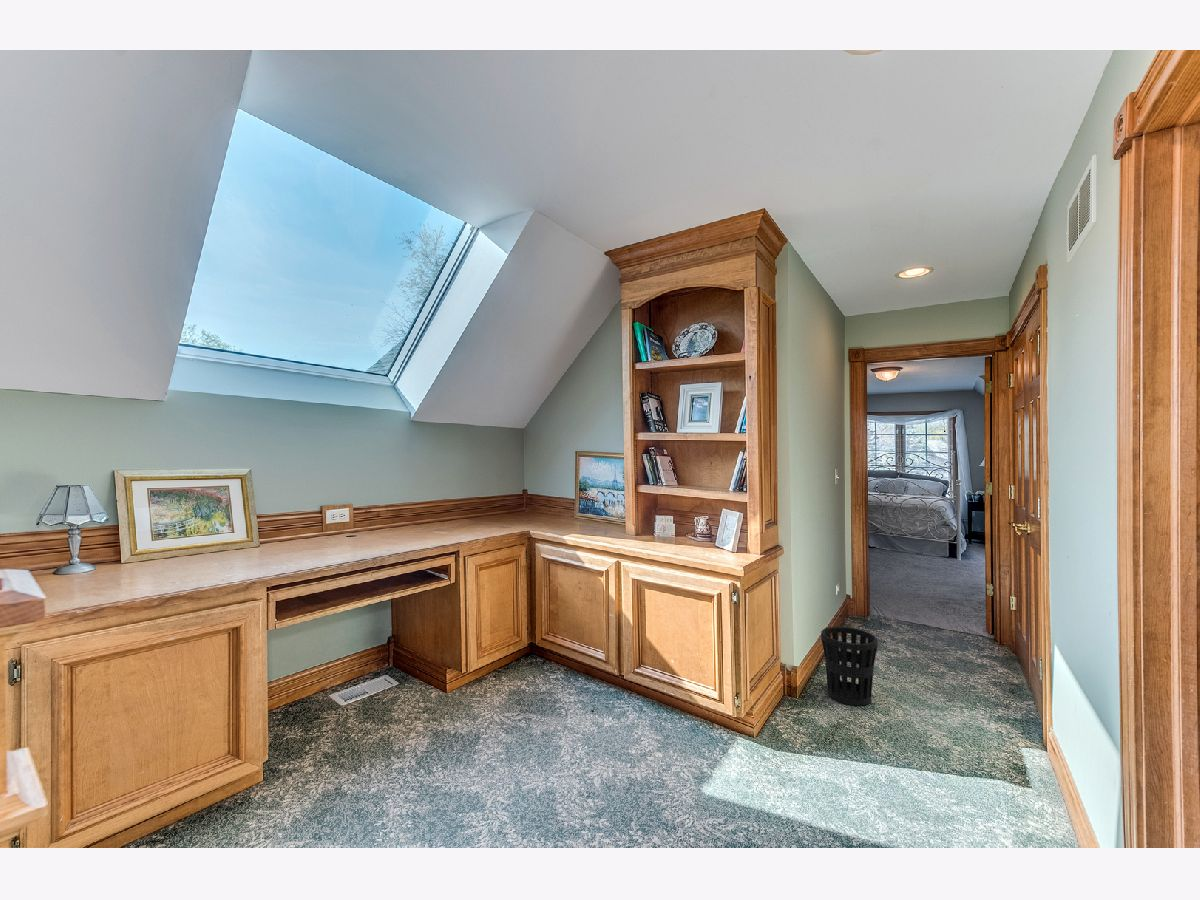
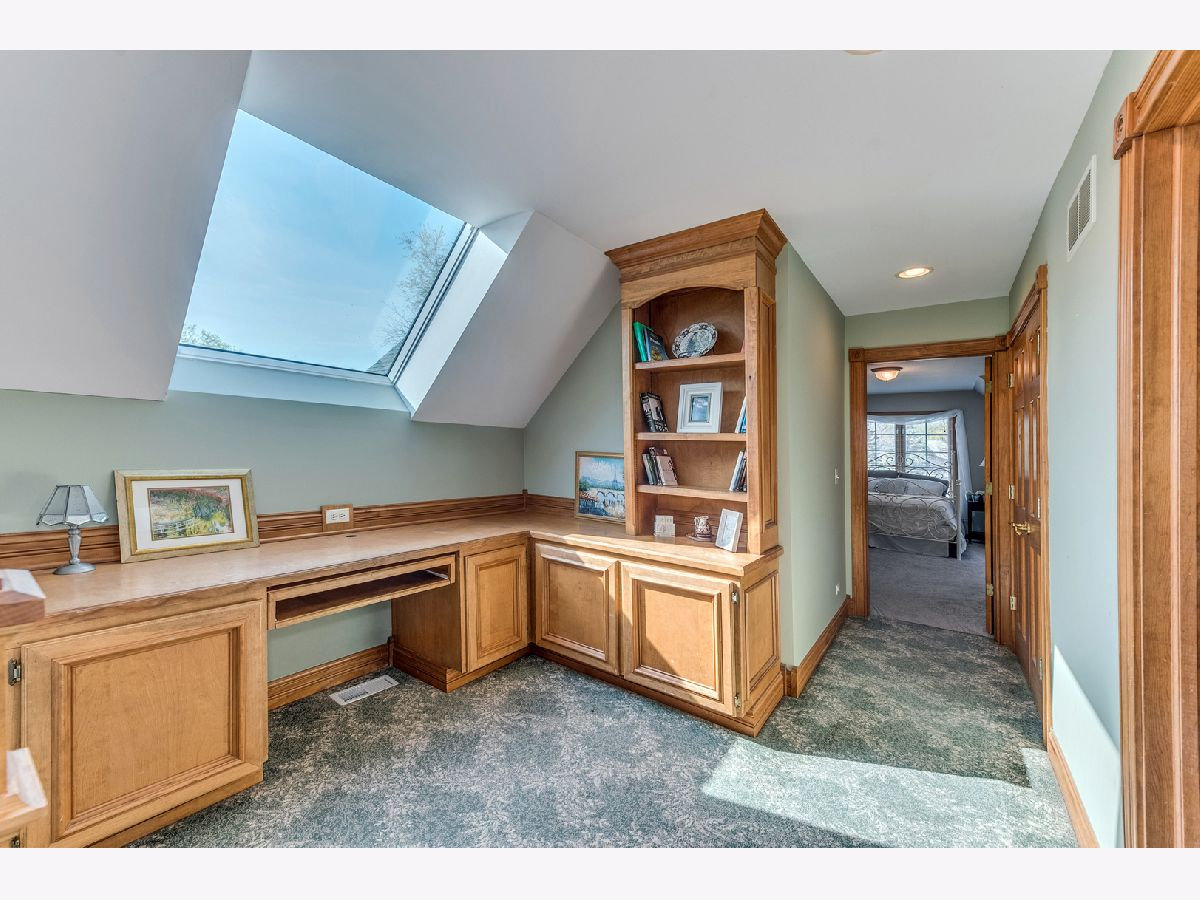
- wastebasket (848, 666)
